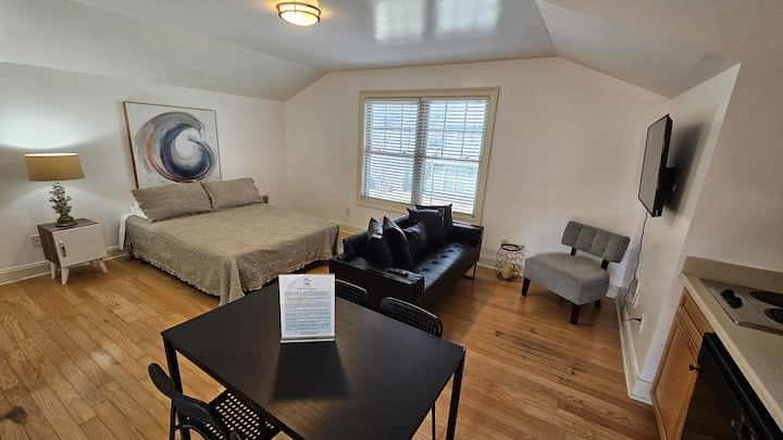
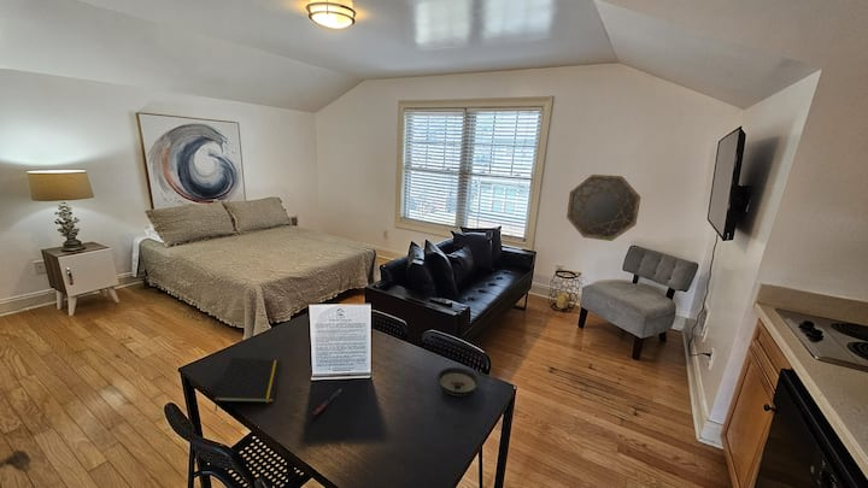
+ notepad (251, 378)
+ pen (328, 400)
+ home mirror (602, 207)
+ saucer (457, 383)
